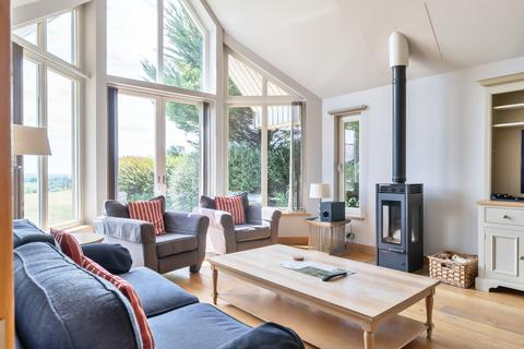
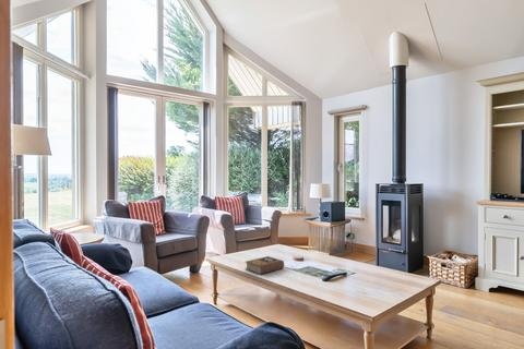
+ book (265, 264)
